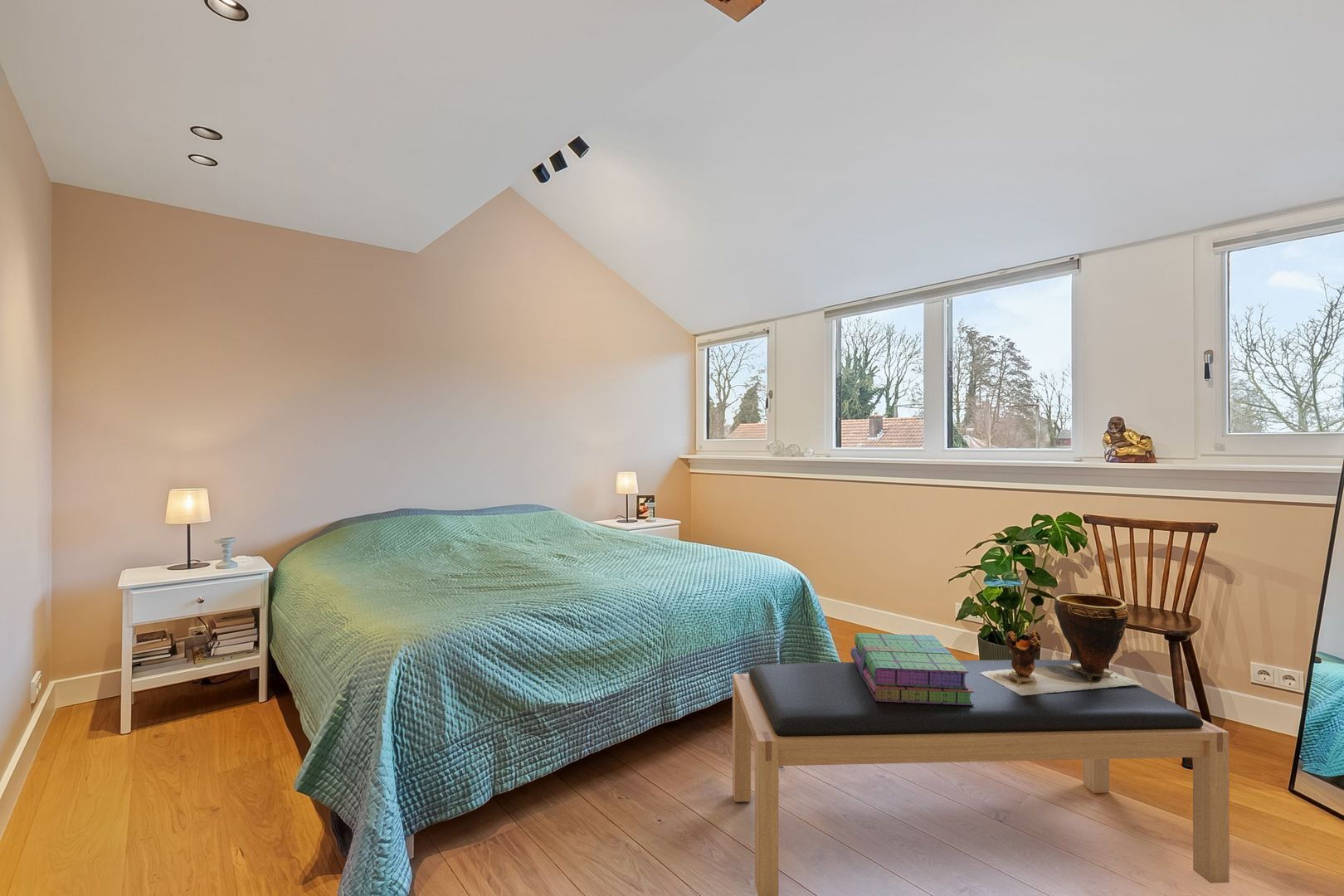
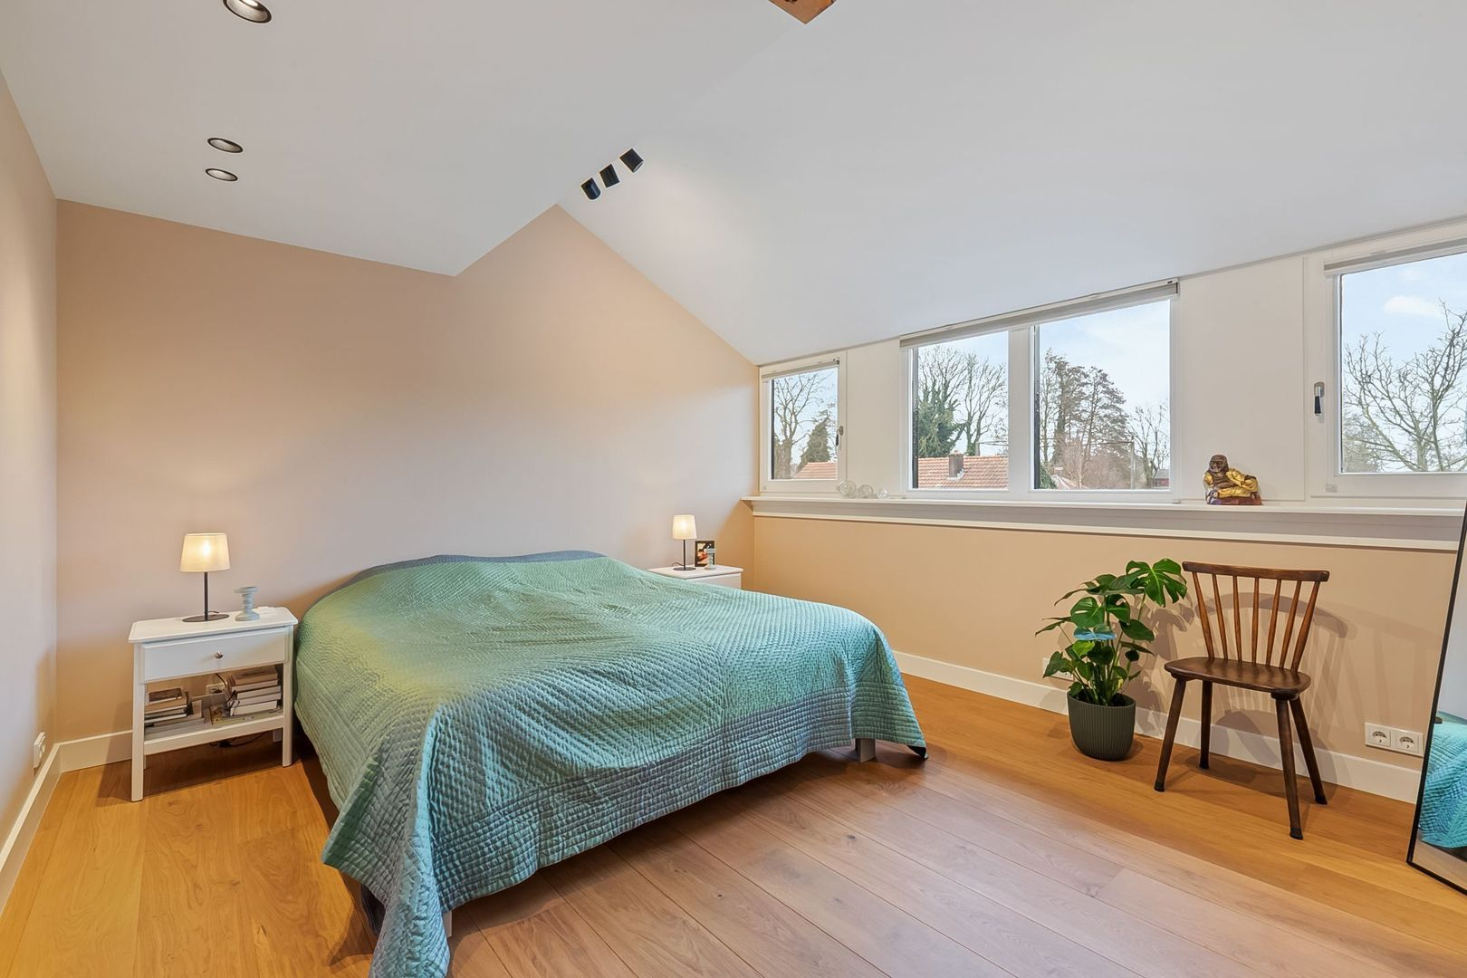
- stack of books (906, 665)
- clay pot (1064, 635)
- bench (952, 757)
